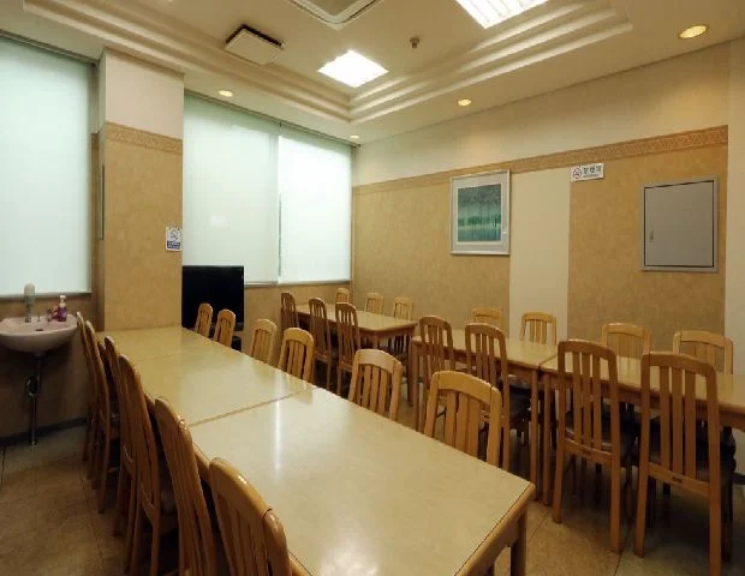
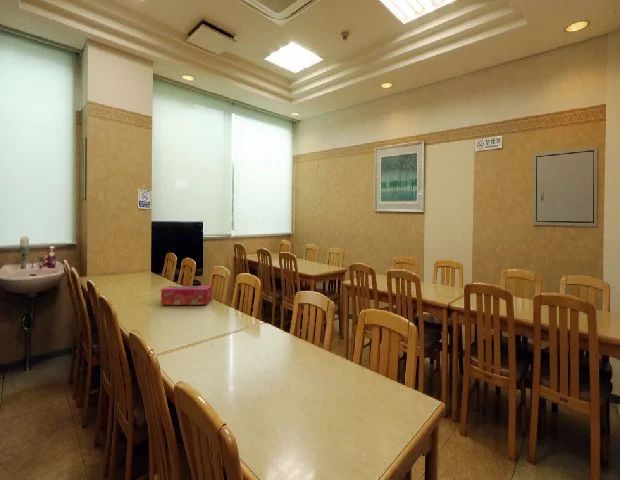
+ tissue box (187, 295)
